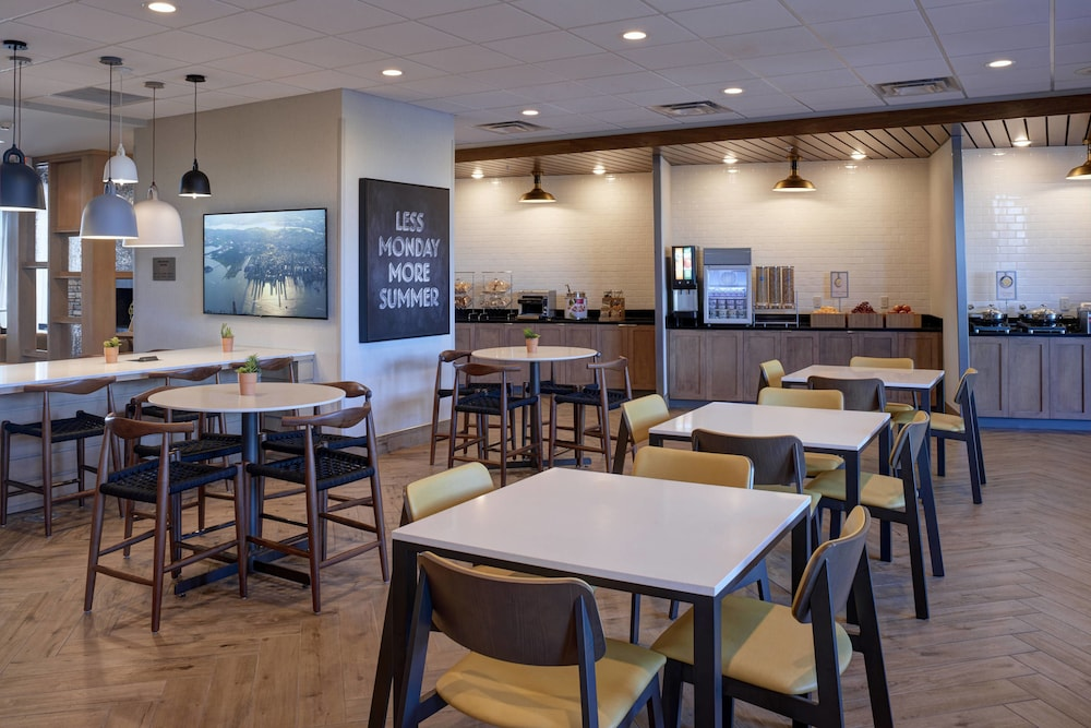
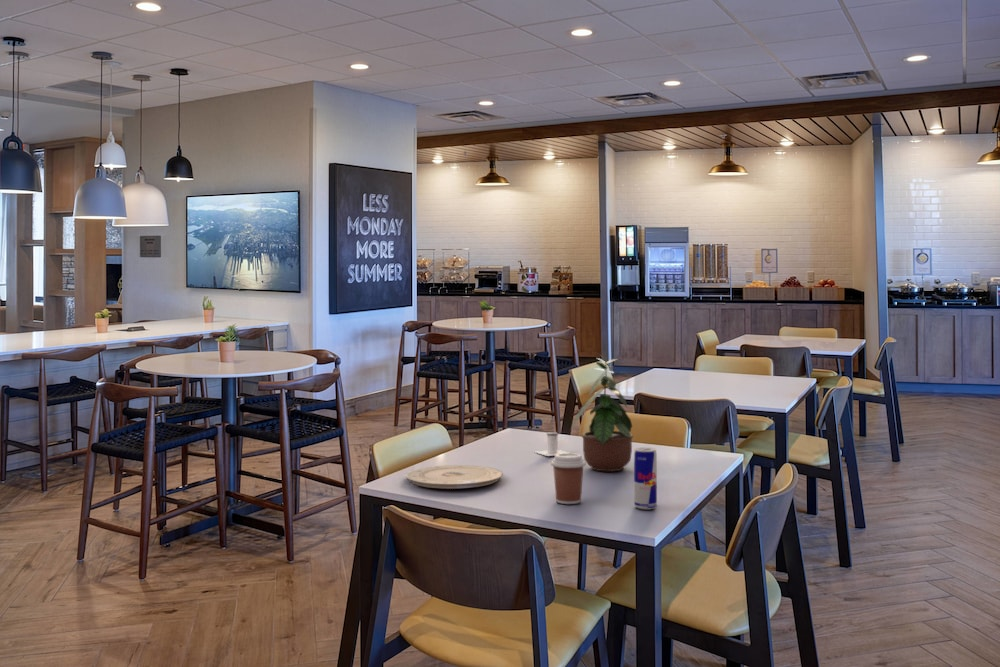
+ coffee cup (568, 478)
+ beverage can (645, 478)
+ potted plant (603, 410)
+ salt shaker (552, 442)
+ plate (454, 476)
